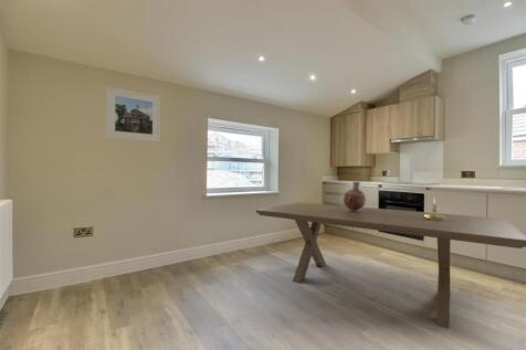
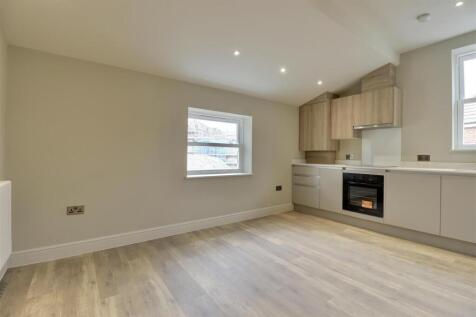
- candle holder (434, 208)
- dining table (368, 229)
- vase (354, 195)
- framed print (134, 116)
